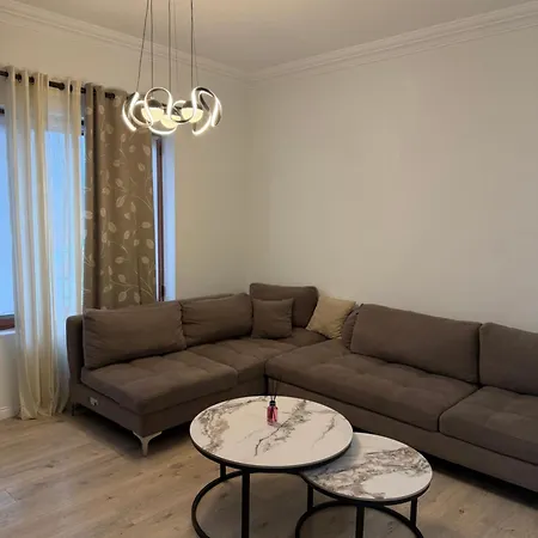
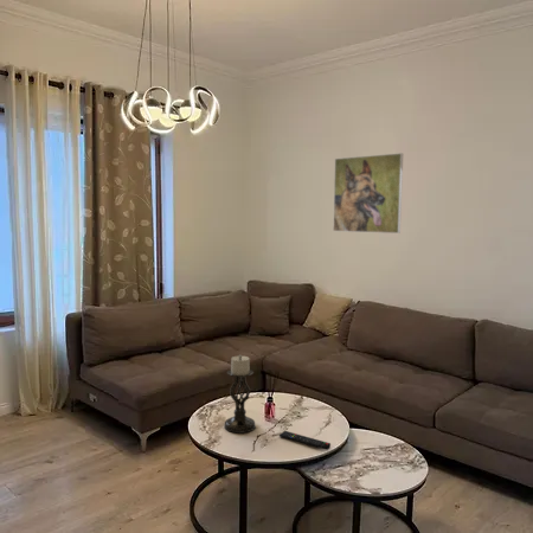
+ remote control (304, 441)
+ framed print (366, 194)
+ candle holder (239, 391)
